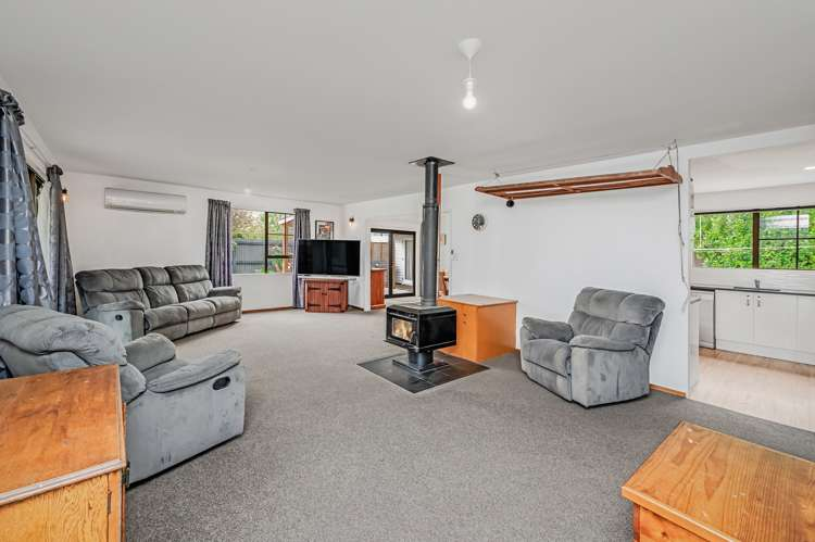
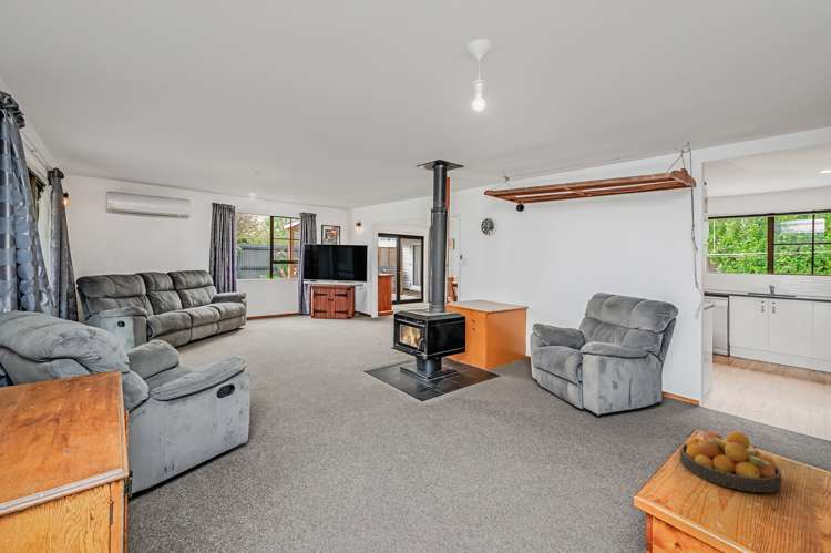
+ fruit bowl (727, 453)
